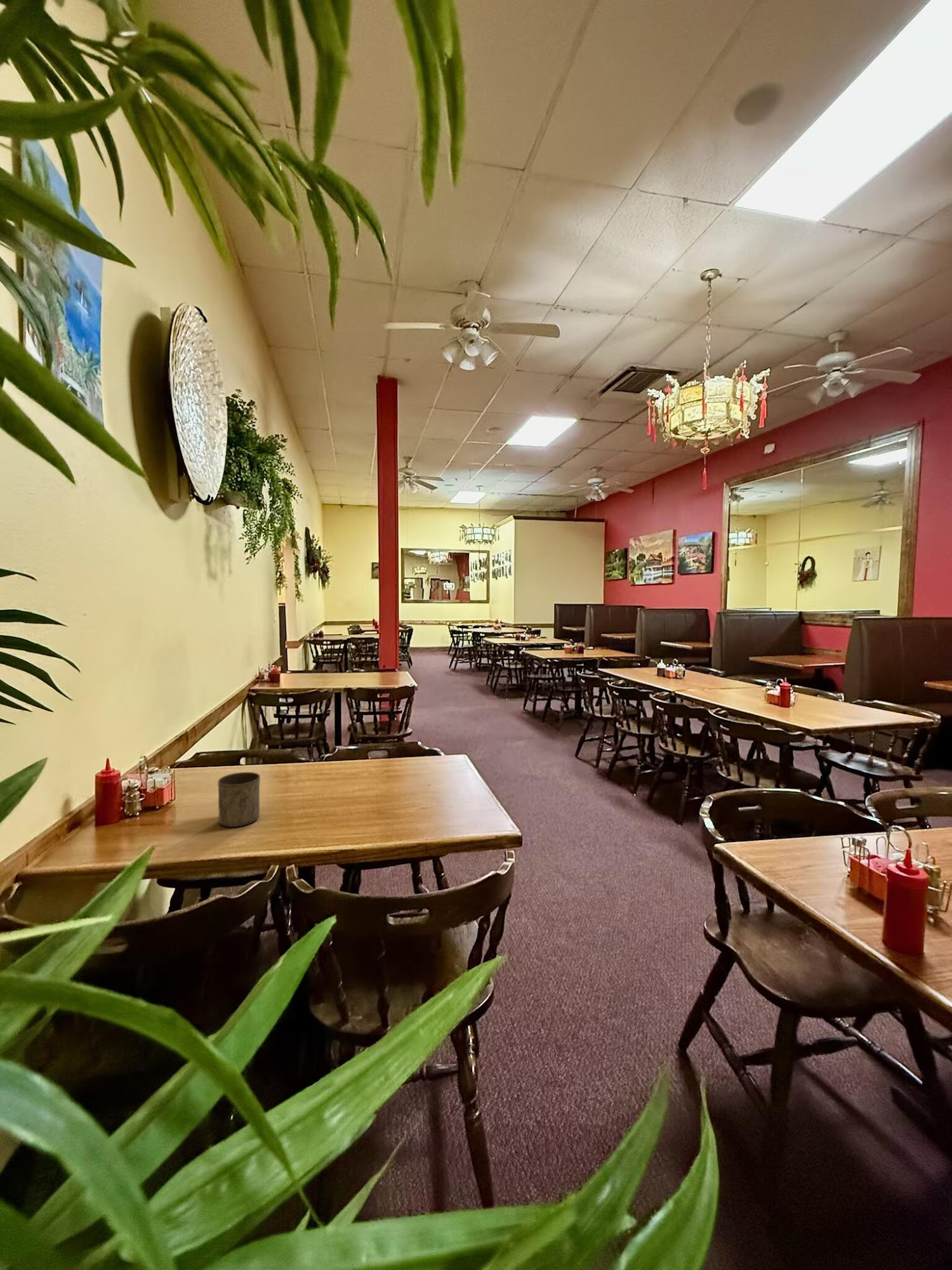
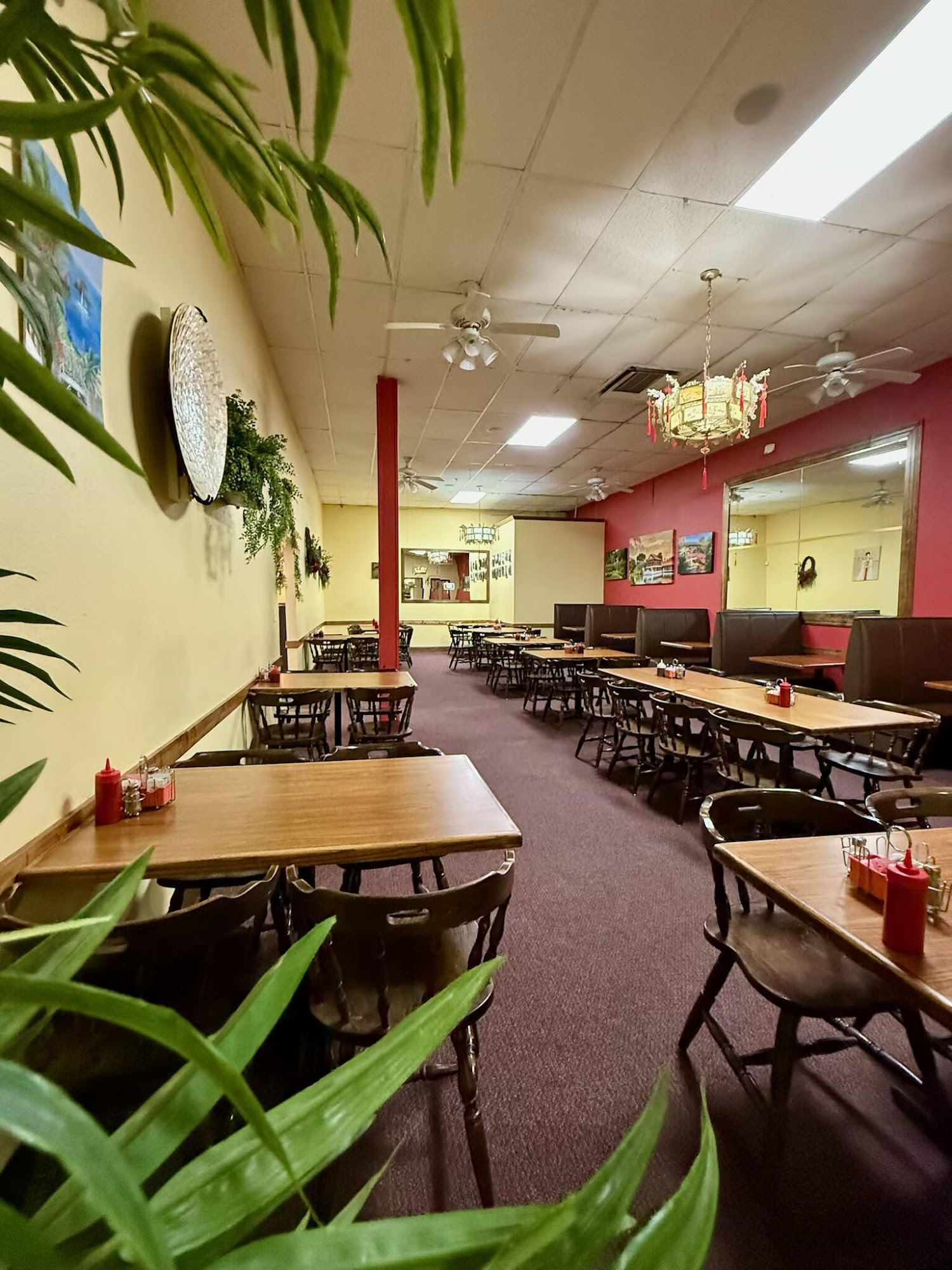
- cup (239, 799)
